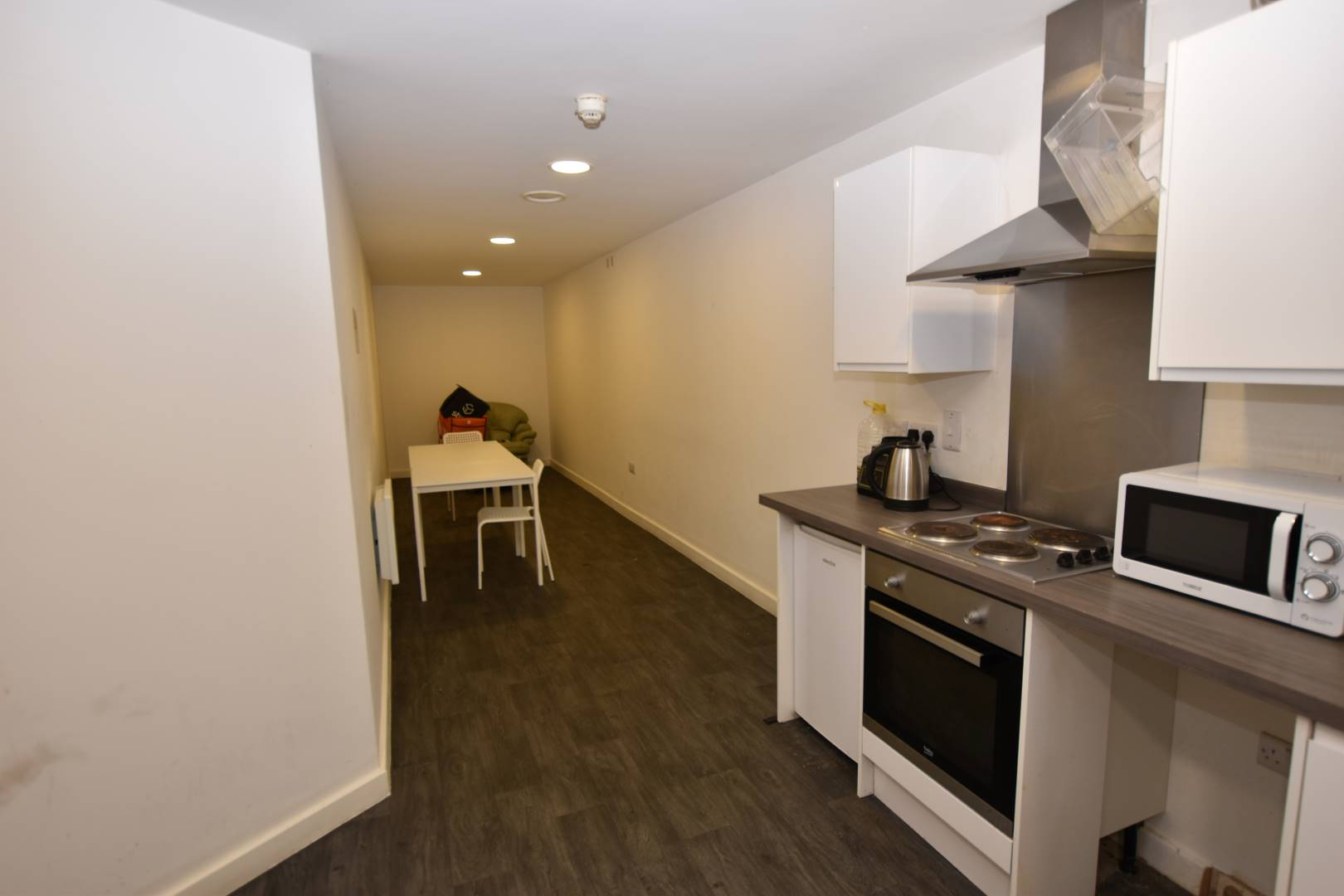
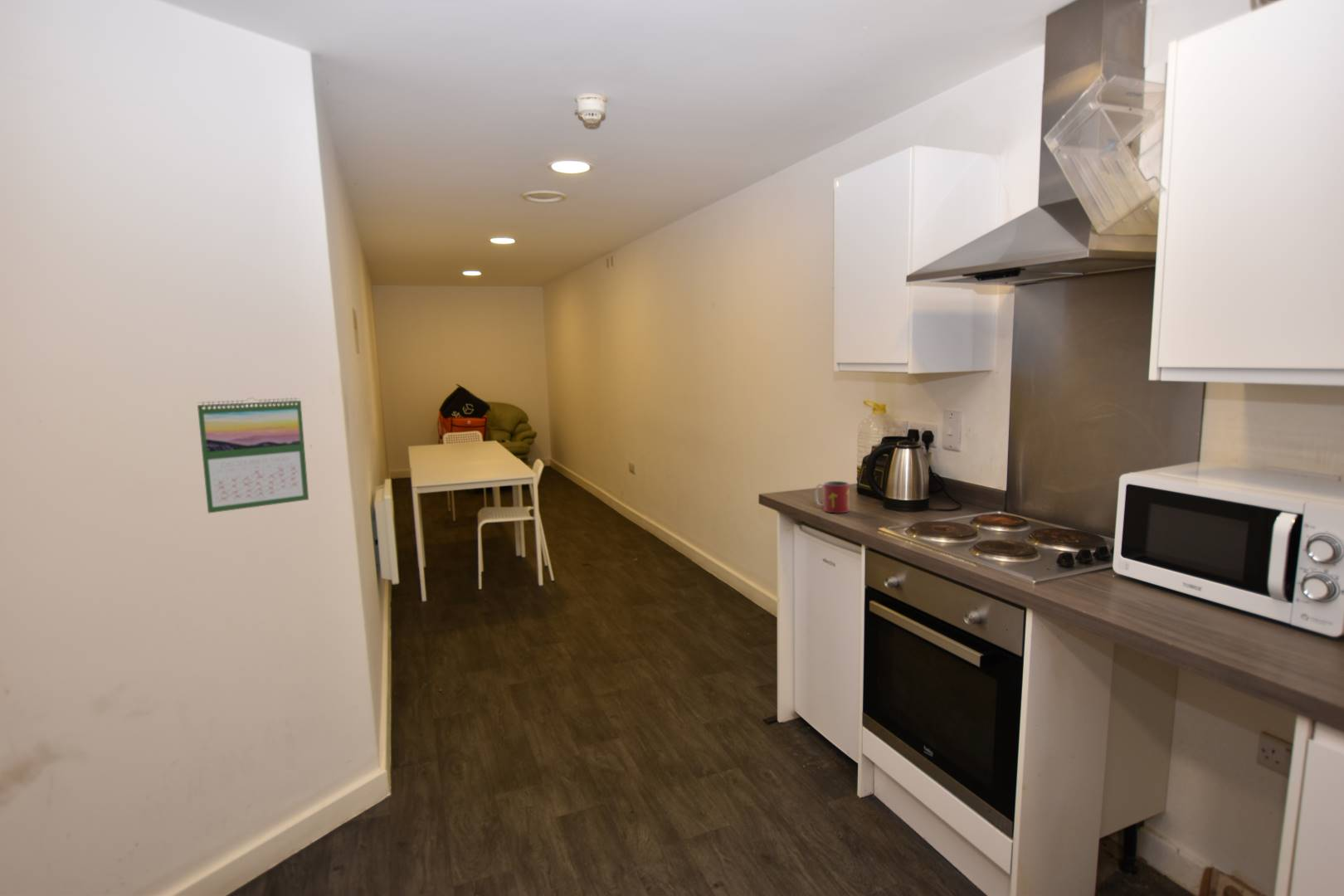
+ calendar (256, 452)
+ mug (831, 496)
